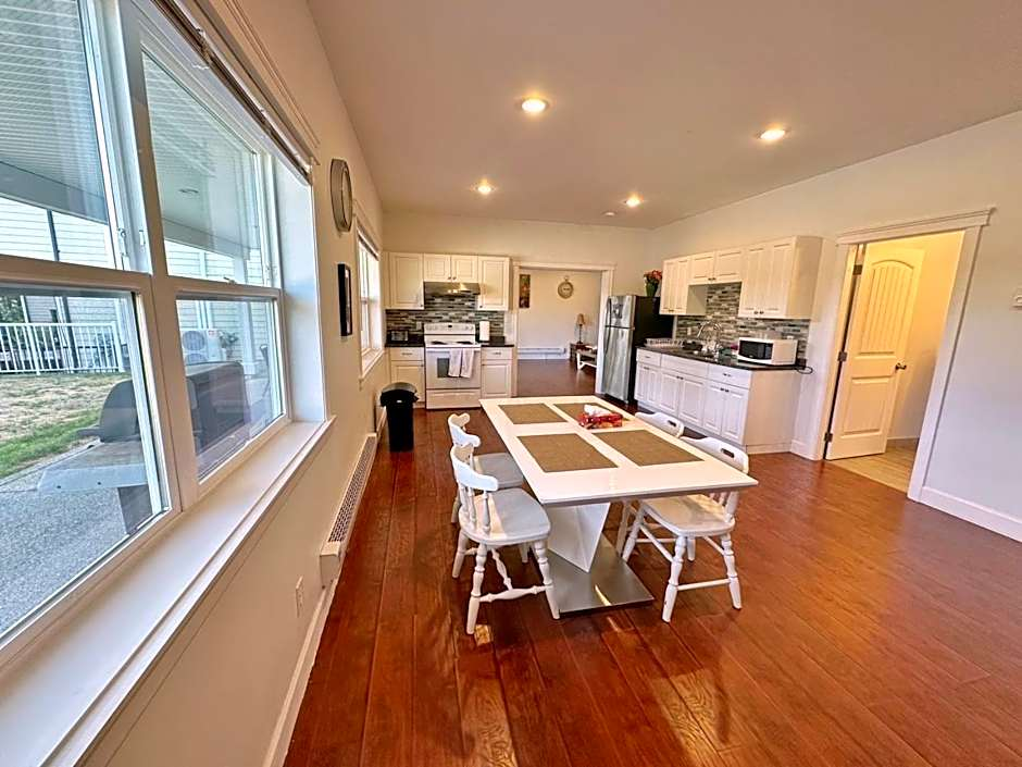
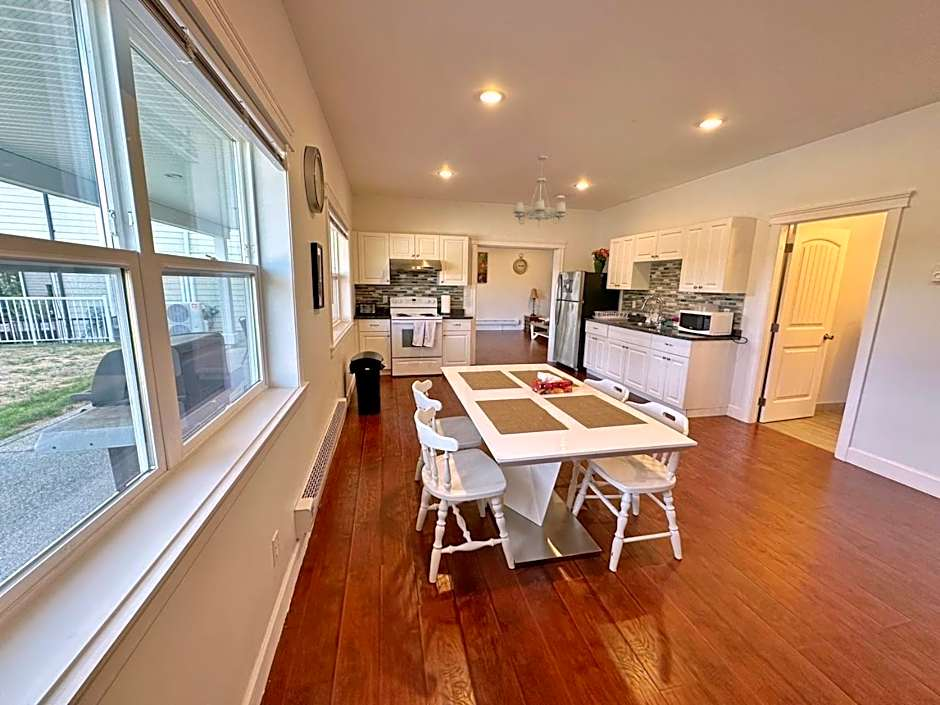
+ chandelier (540, 190)
